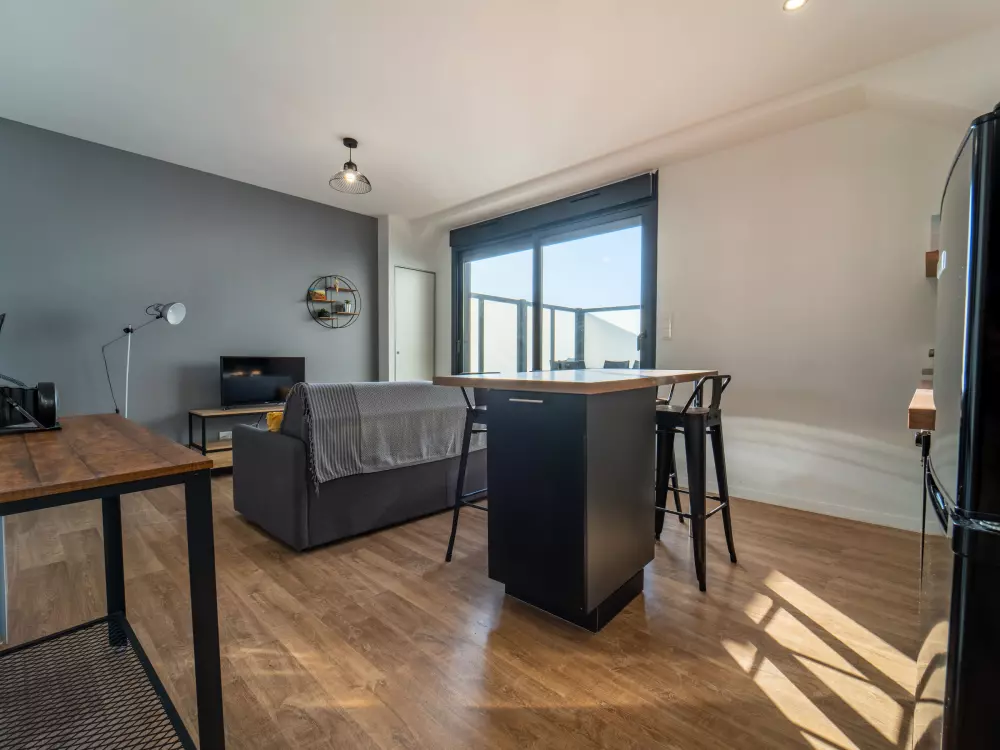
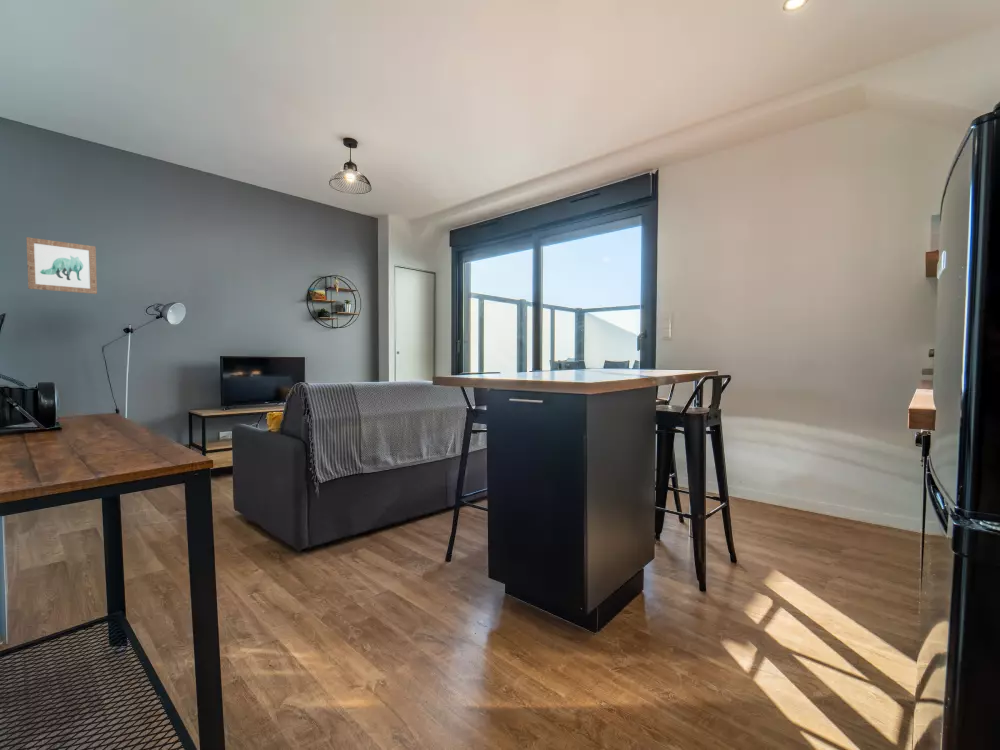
+ wall art (63, 266)
